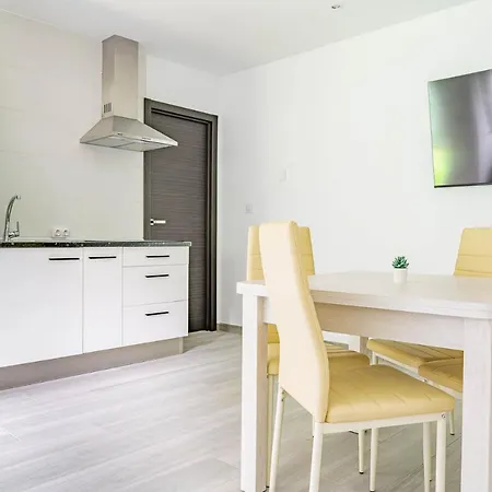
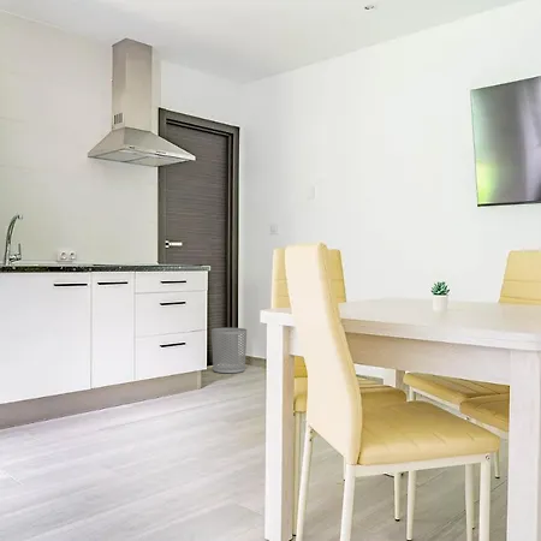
+ waste bin (228, 350)
